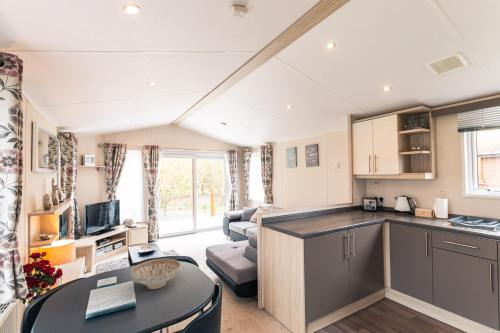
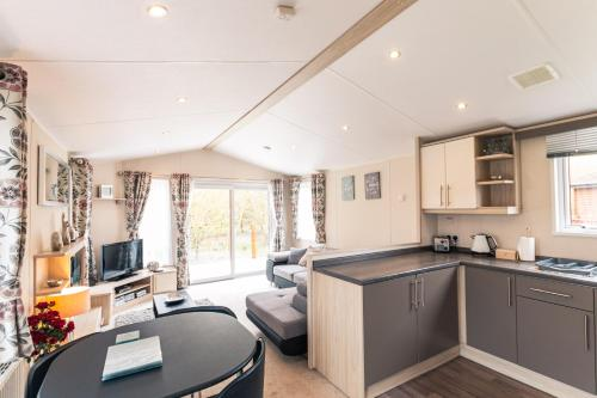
- decorative bowl (156, 276)
